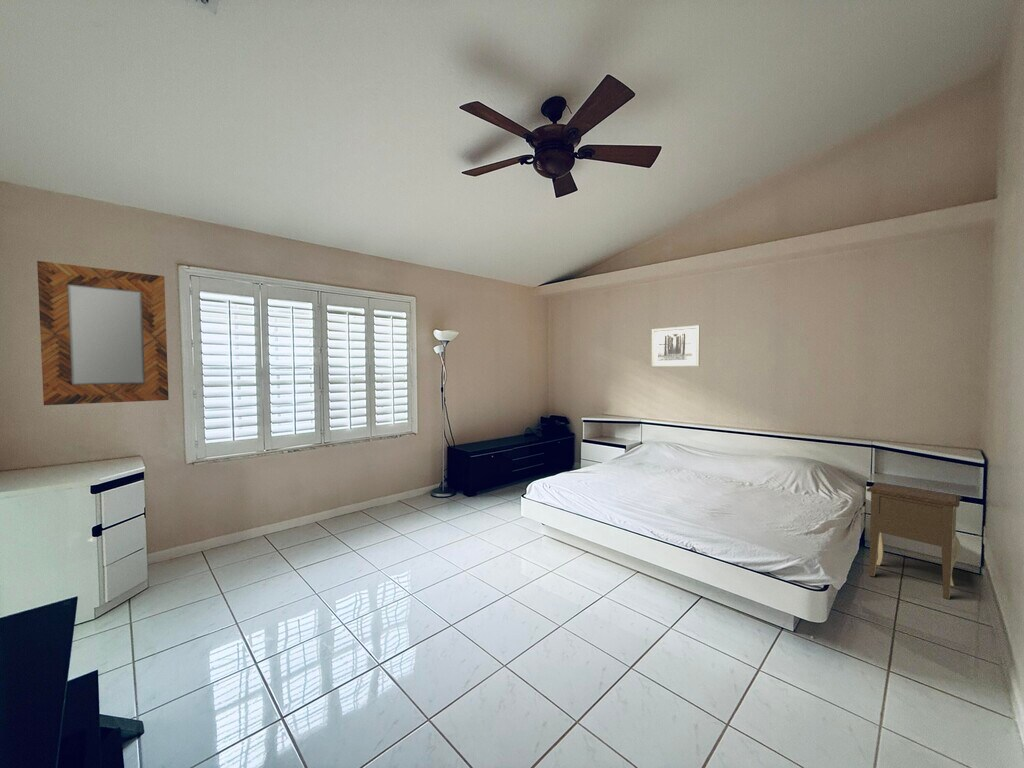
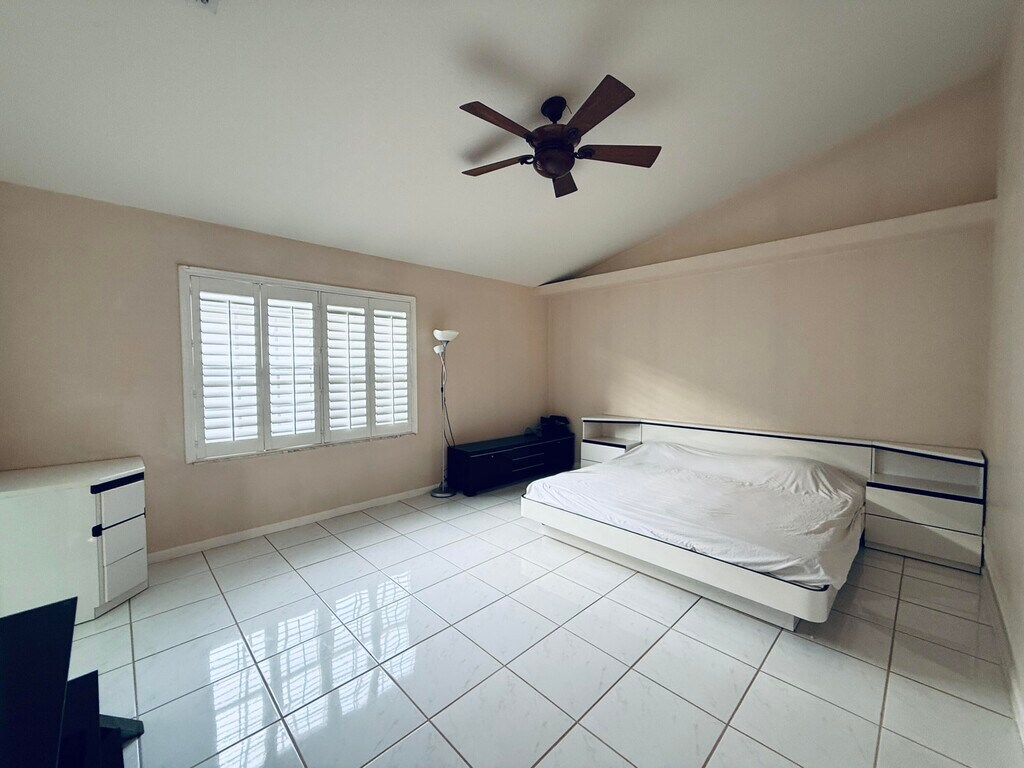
- nightstand (911, 535)
- wall art (674, 347)
- home mirror (108, 336)
